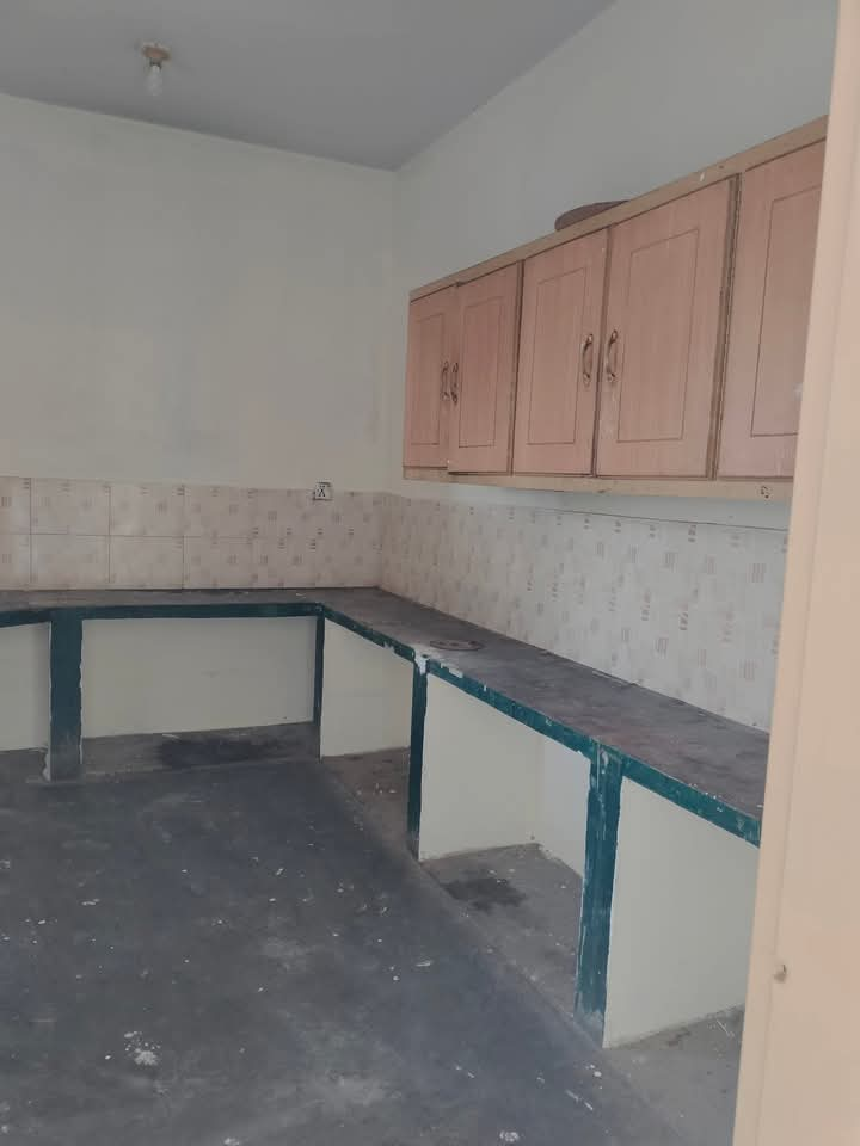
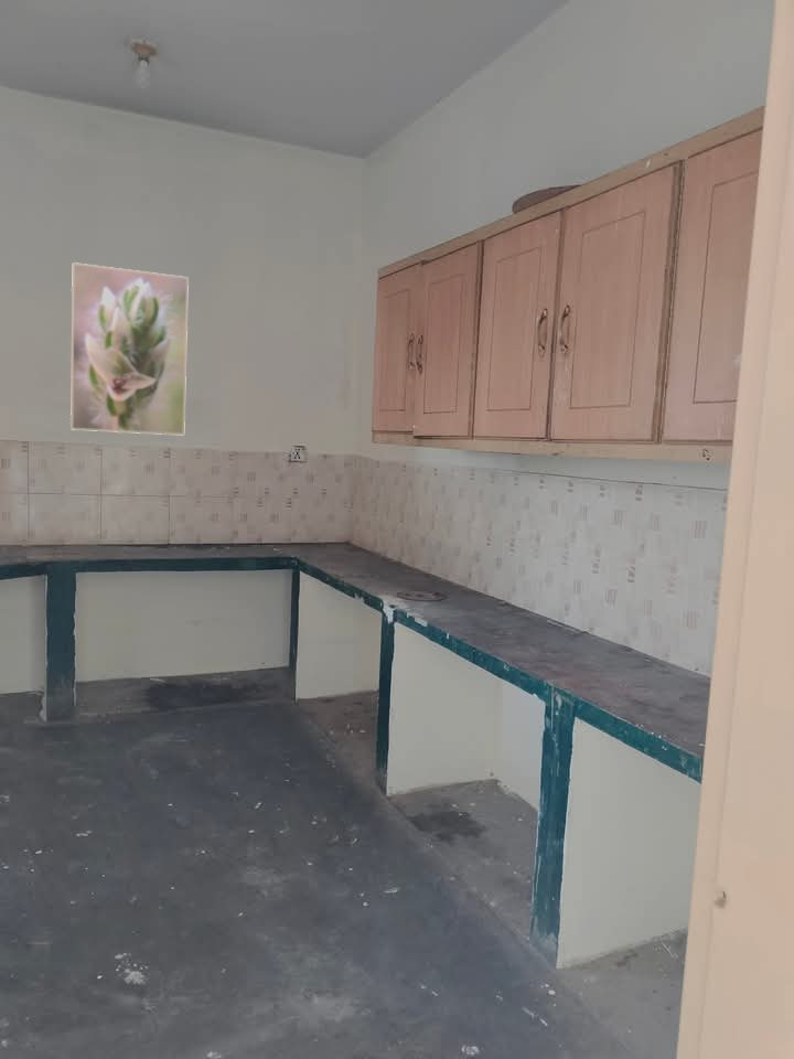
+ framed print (130, 352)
